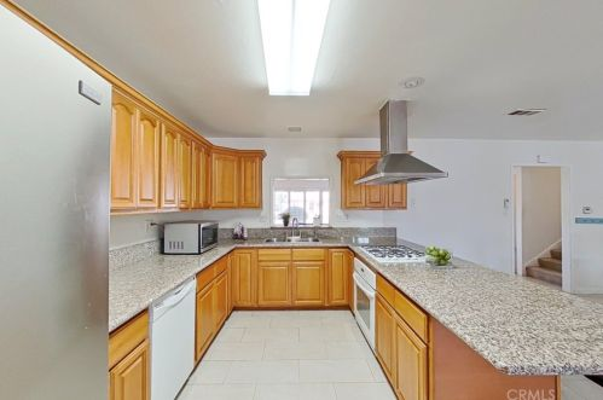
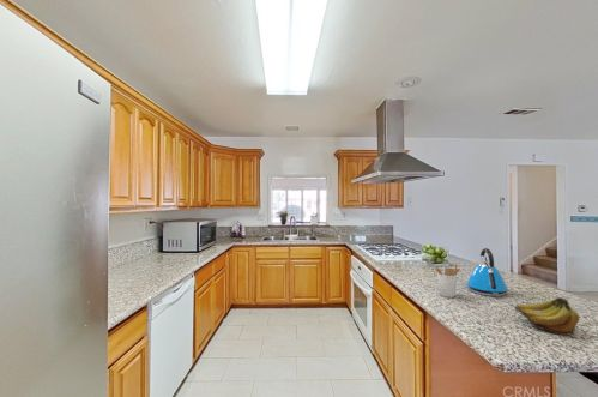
+ utensil holder (448, 279)
+ kettle (487, 270)
+ fruit (544, 311)
